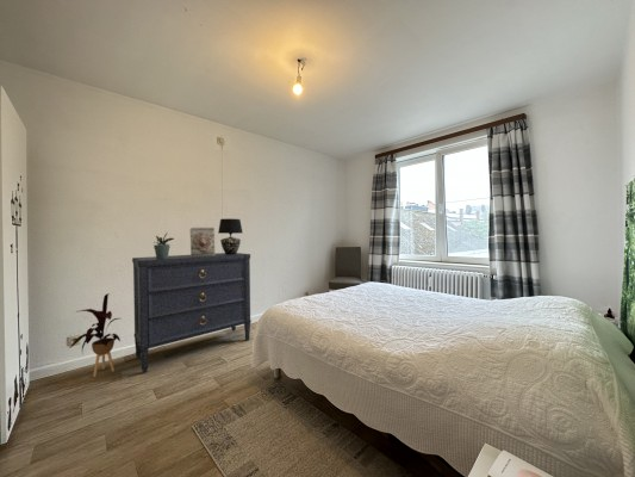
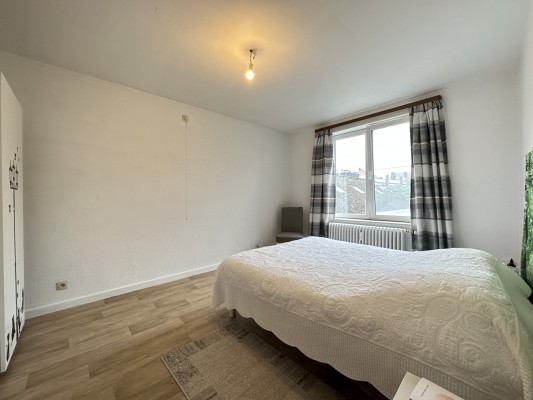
- table lamp (230, 236)
- house plant (97, 334)
- dresser (195, 302)
- decorative sculpture (203, 241)
- potted plant (164, 244)
